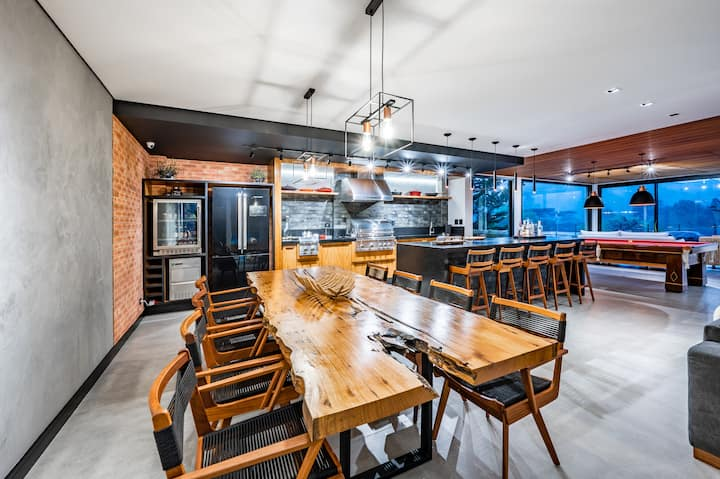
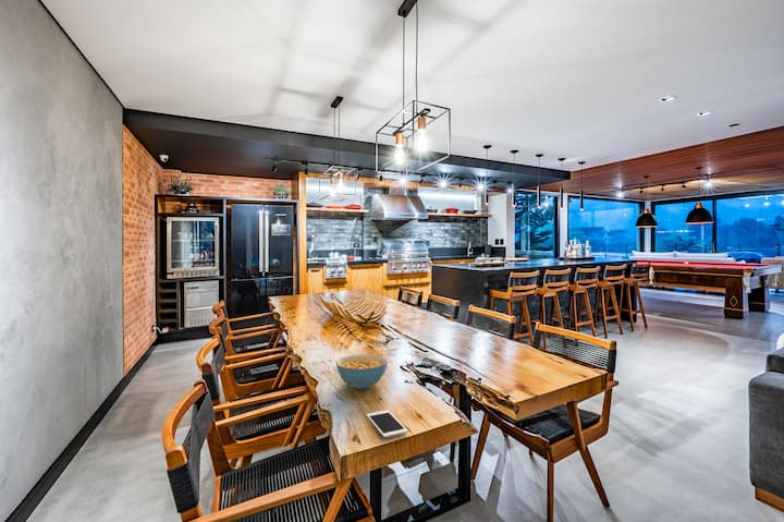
+ cell phone (385, 422)
+ cereal bowl (362, 373)
